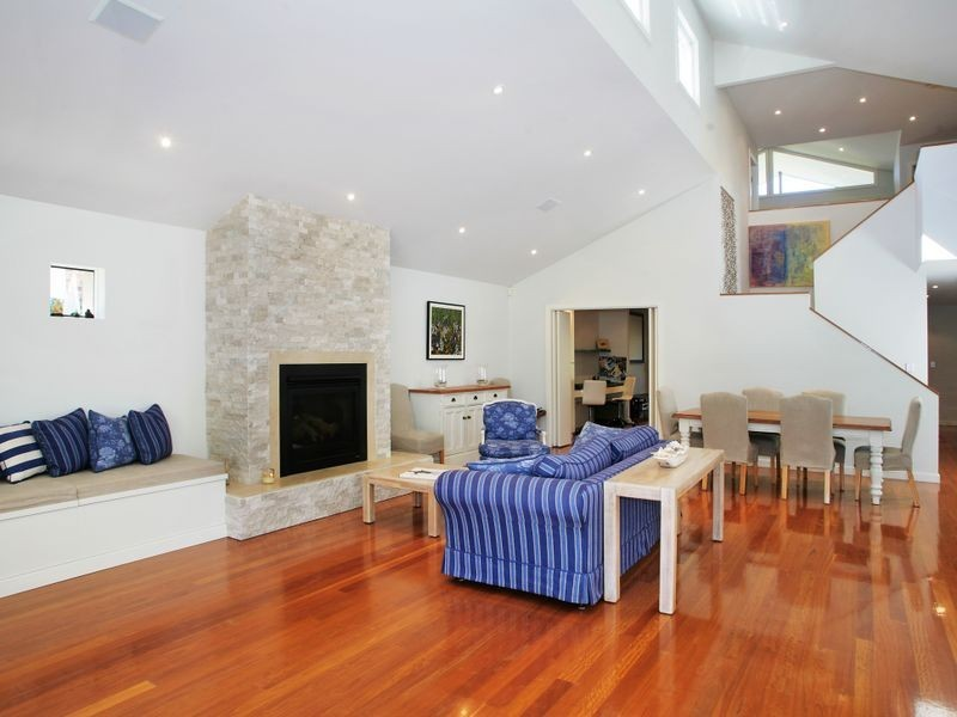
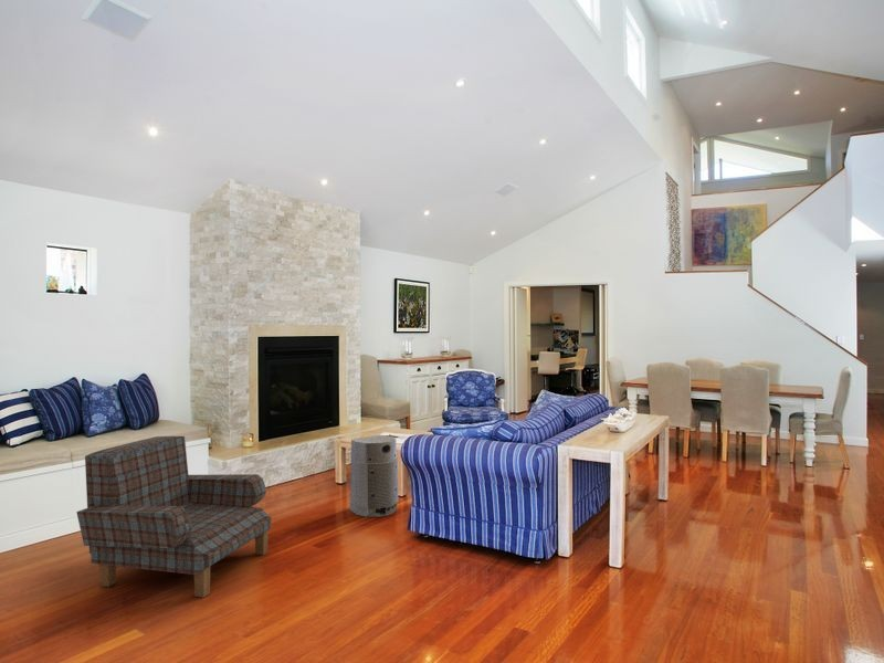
+ armchair (185, 505)
+ air purifier (375, 474)
